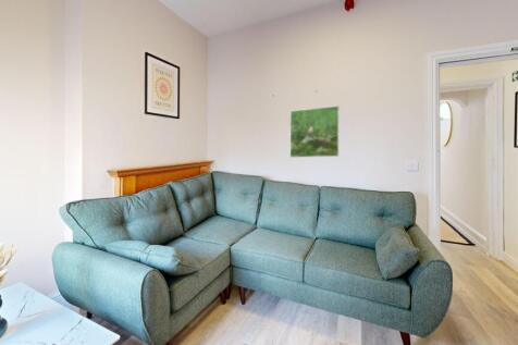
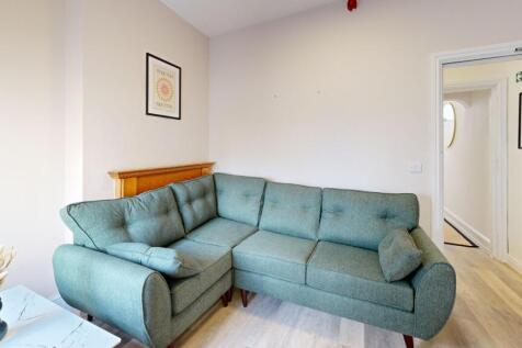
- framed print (313, 133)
